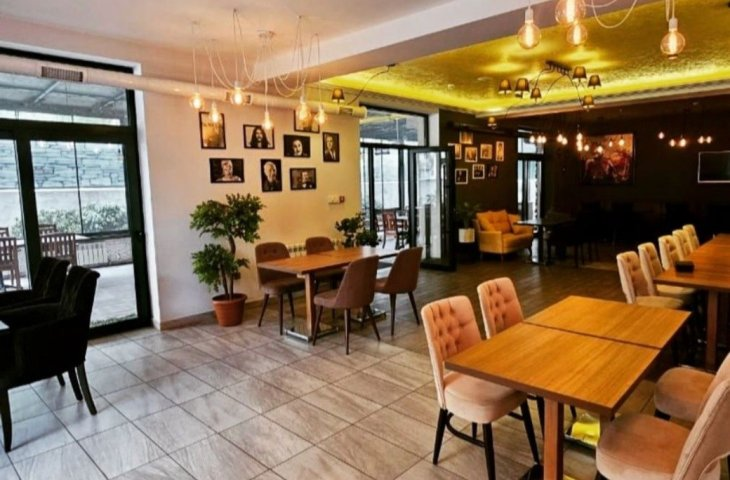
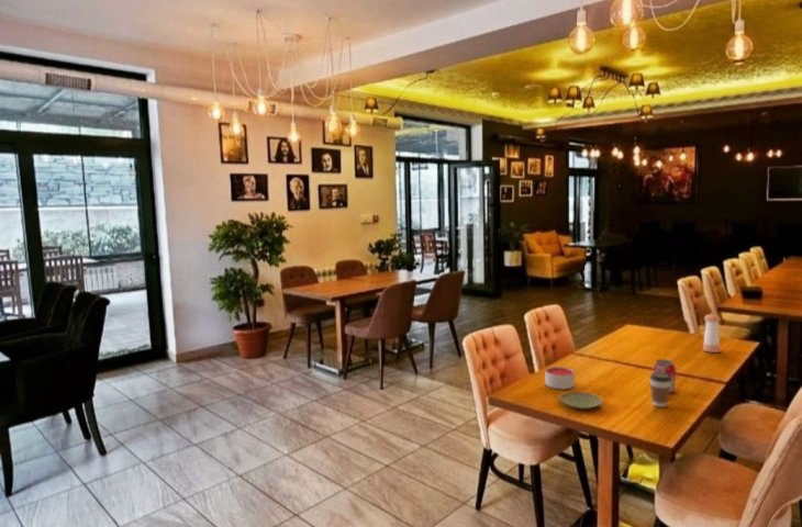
+ coffee cup (659, 390)
+ beverage can (665, 373)
+ plate (580, 401)
+ candle (559, 377)
+ pepper shaker (712, 332)
